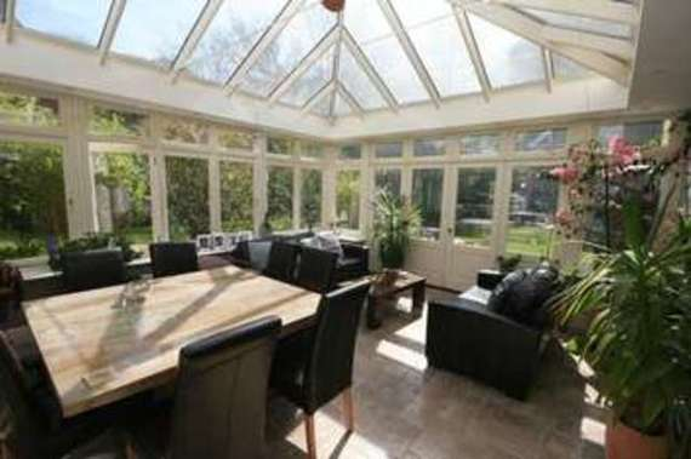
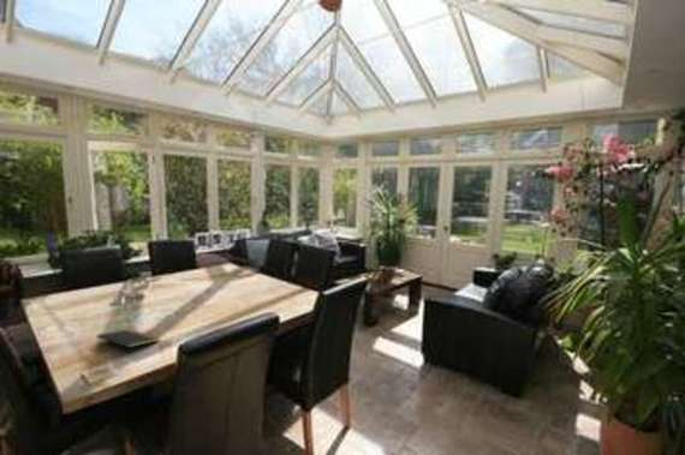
+ notepad (129, 337)
